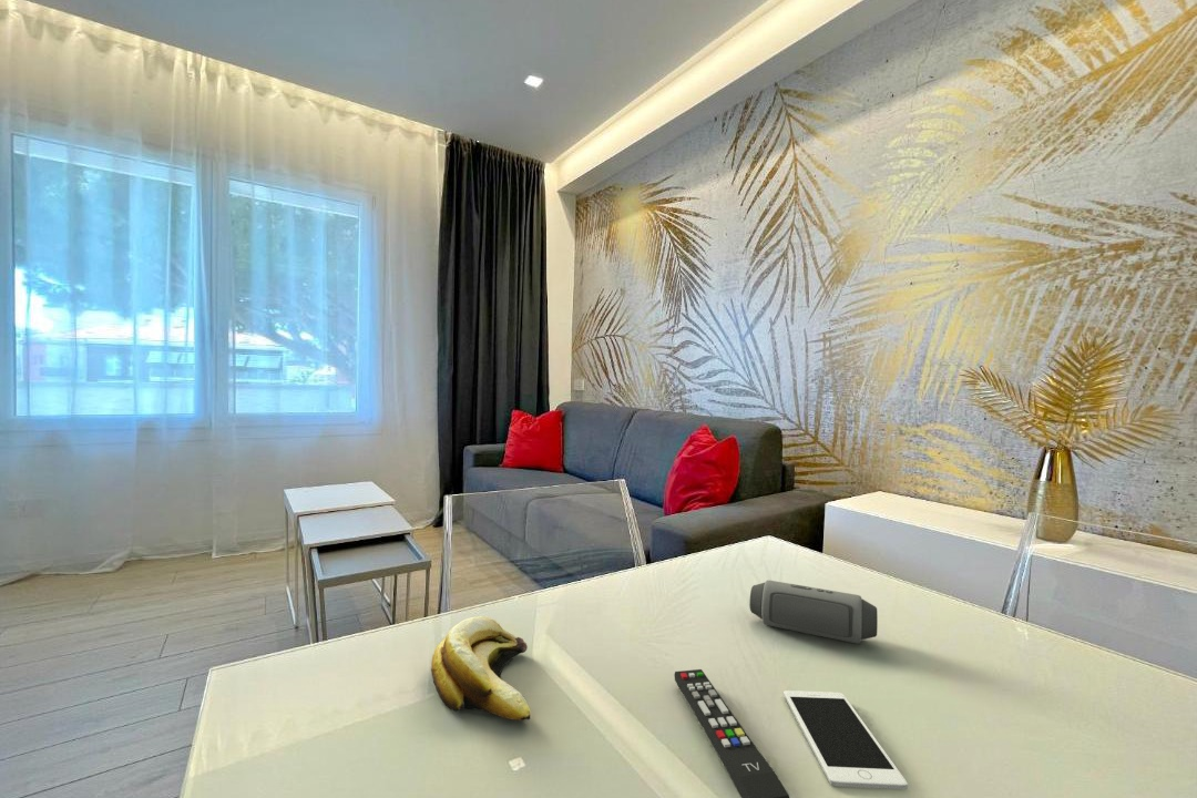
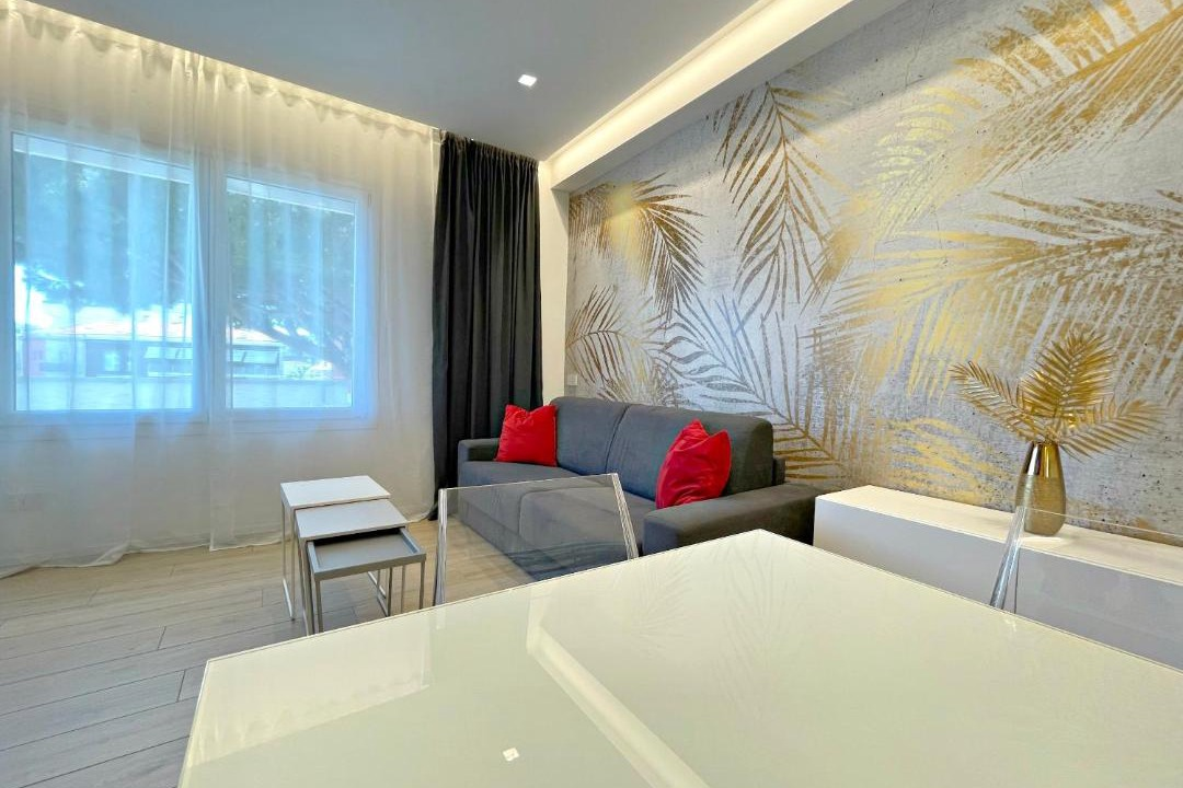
- banana (493, 654)
- remote control (722, 728)
- speaker (810, 608)
- cell phone (837, 733)
